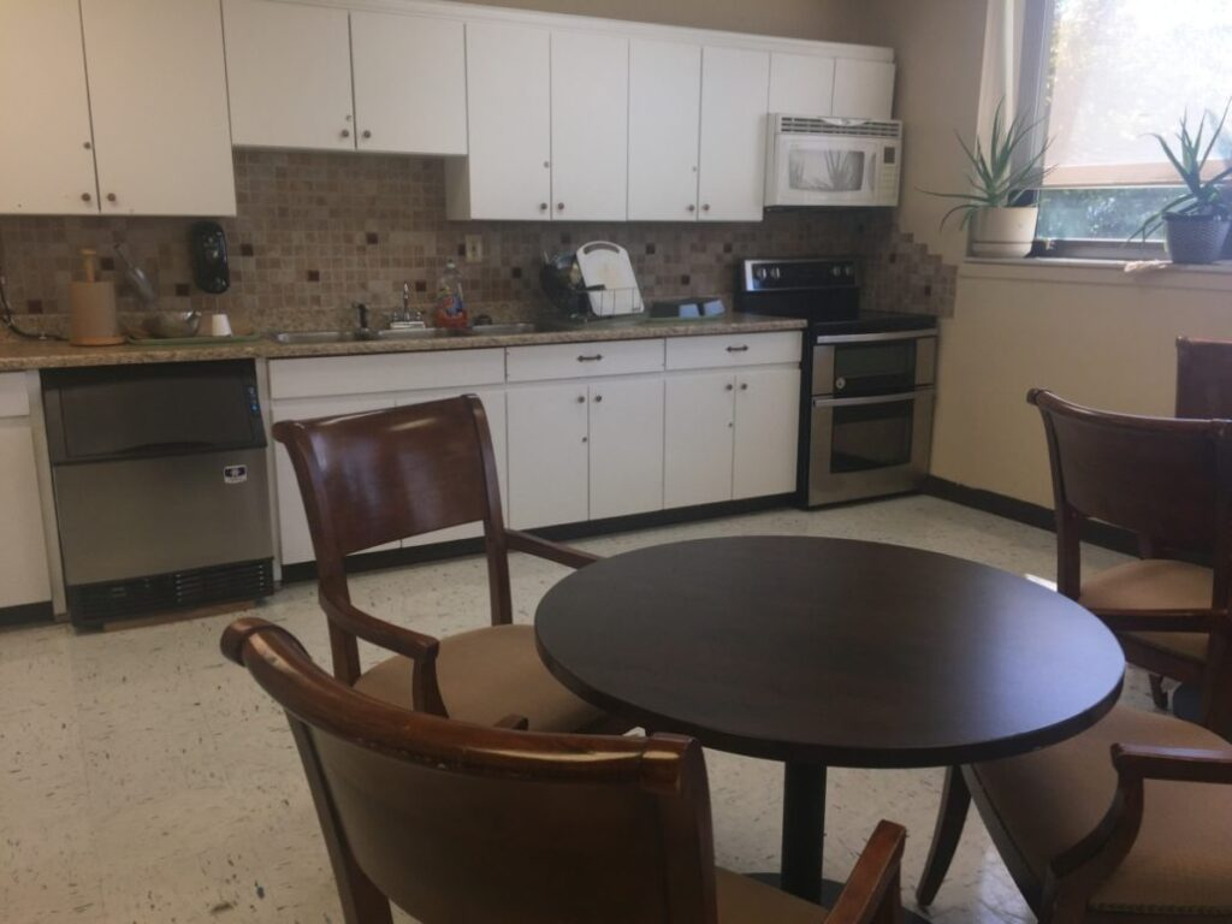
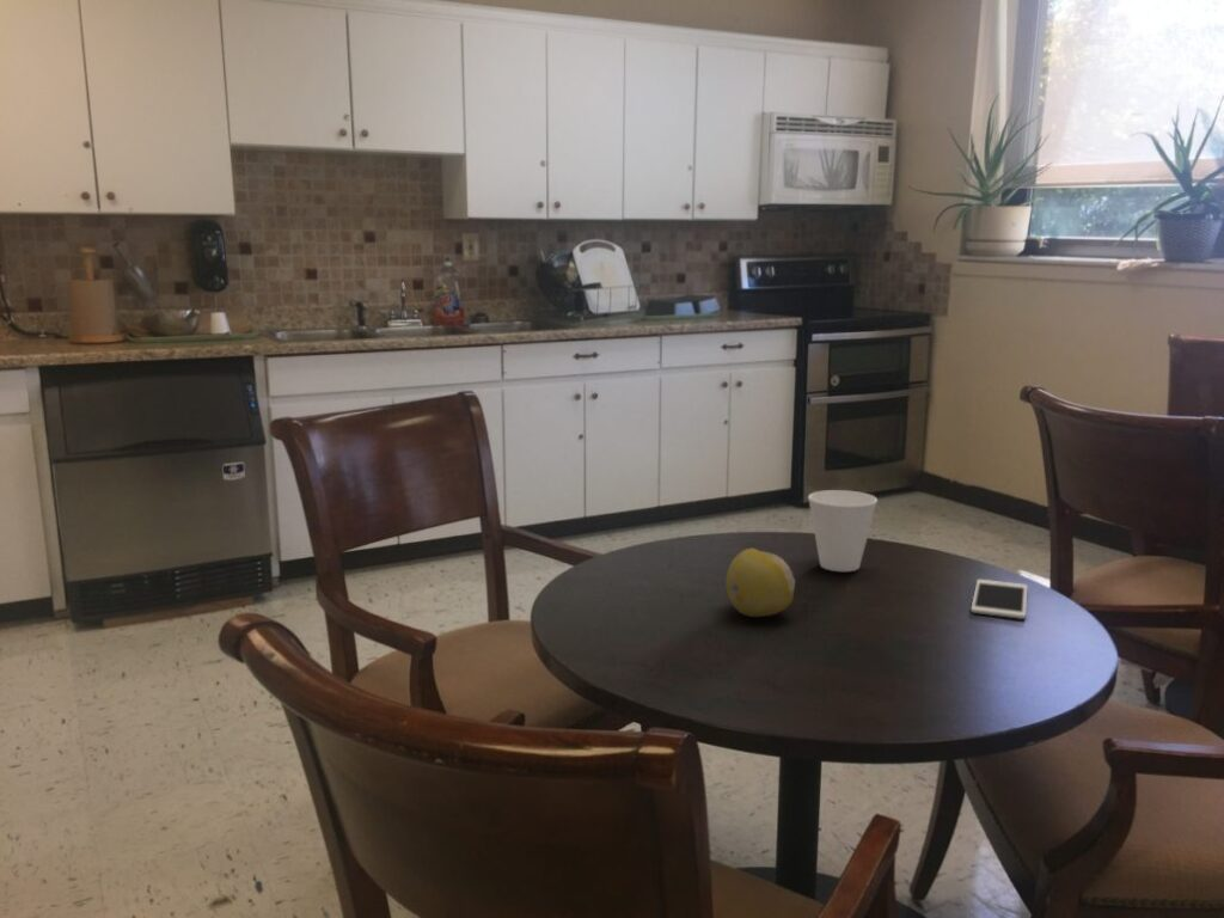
+ fruit (760, 582)
+ cup (840, 532)
+ cell phone (999, 598)
